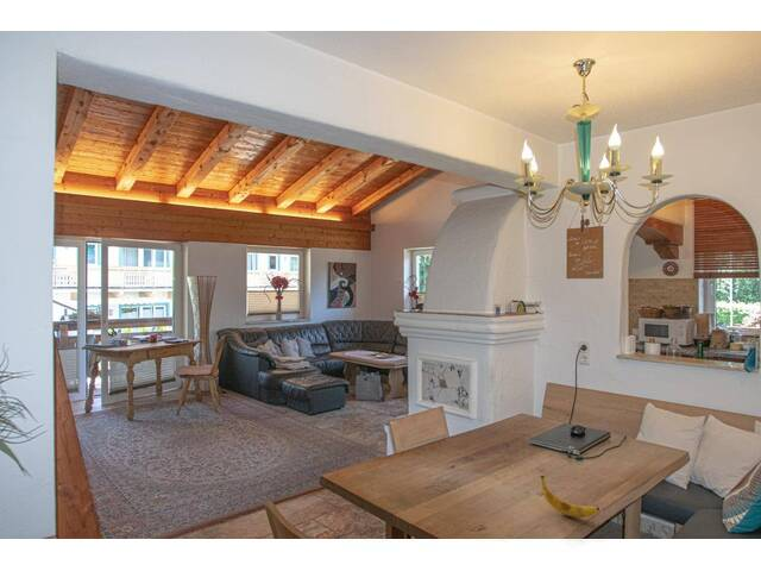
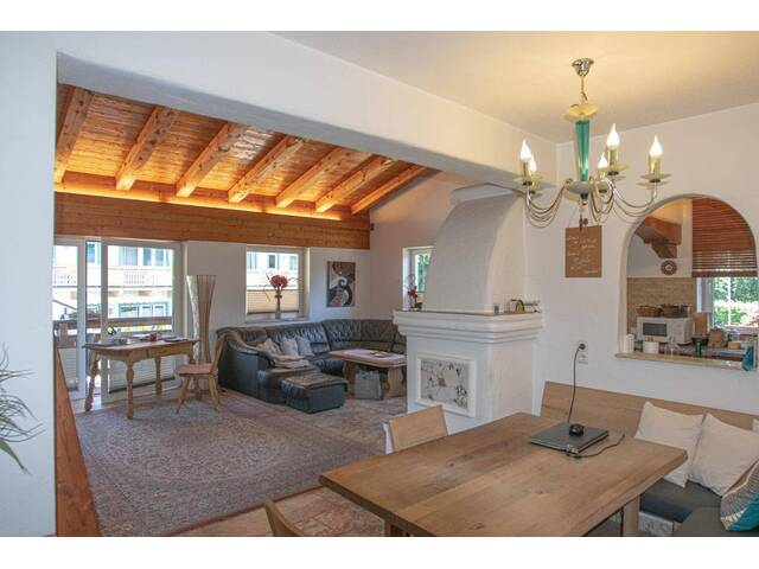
- banana (566, 502)
